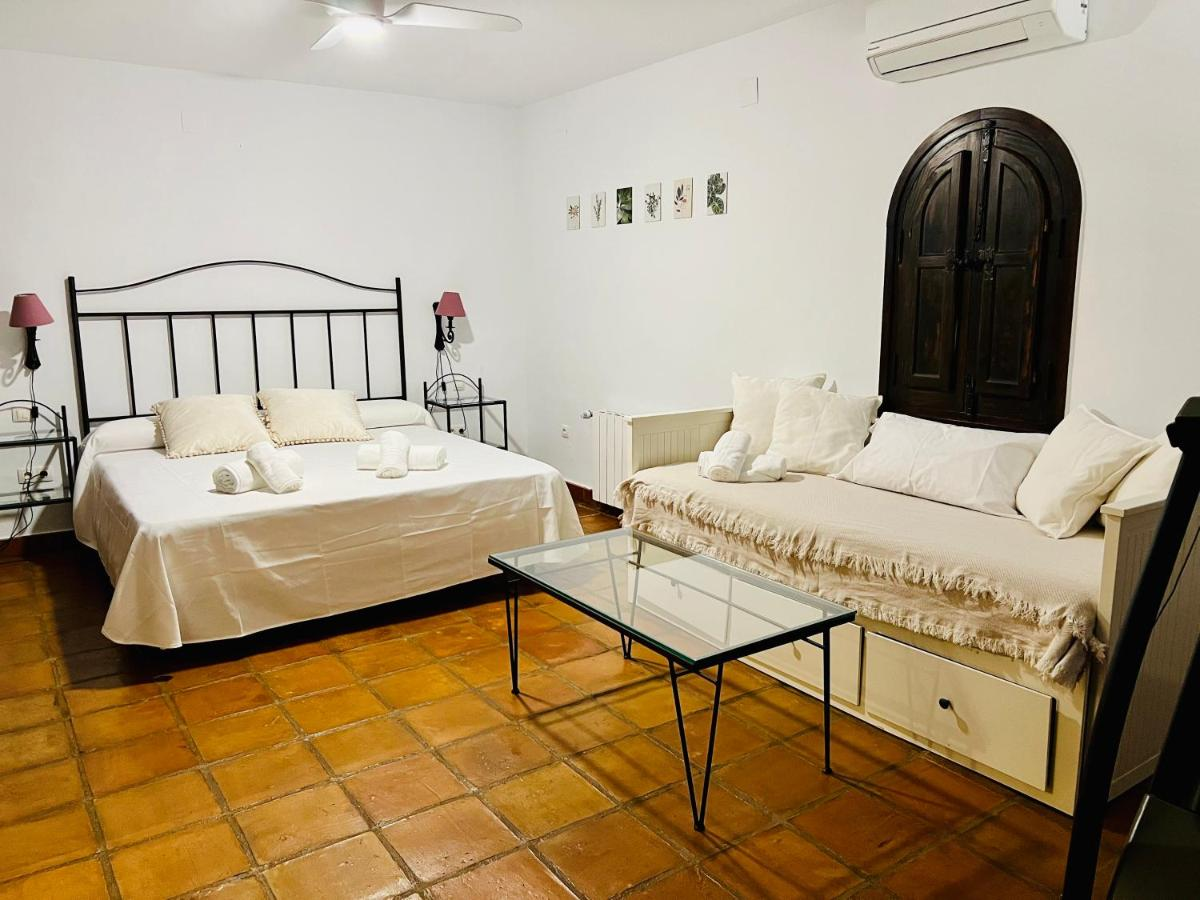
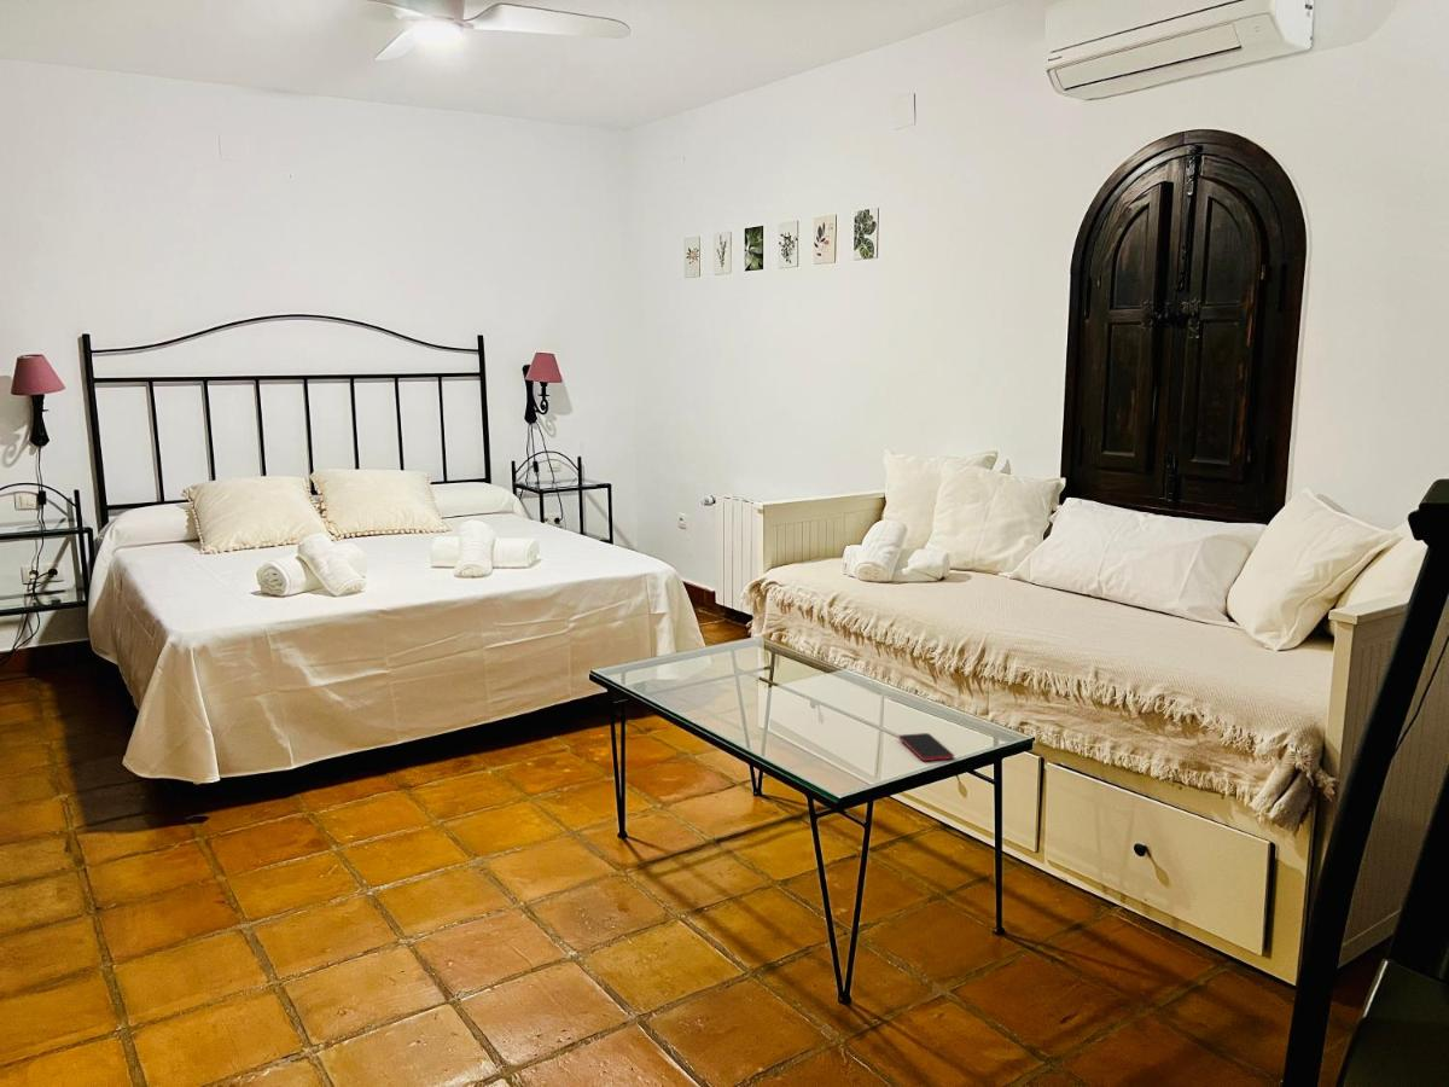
+ smartphone (925, 746)
